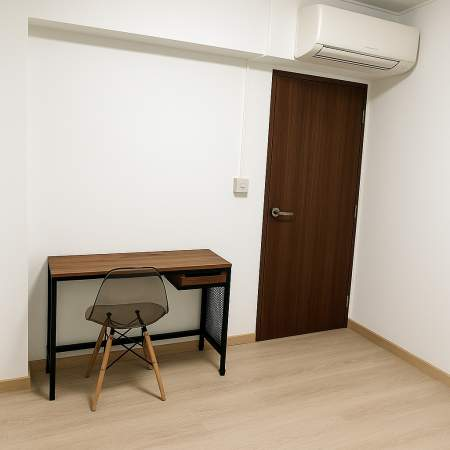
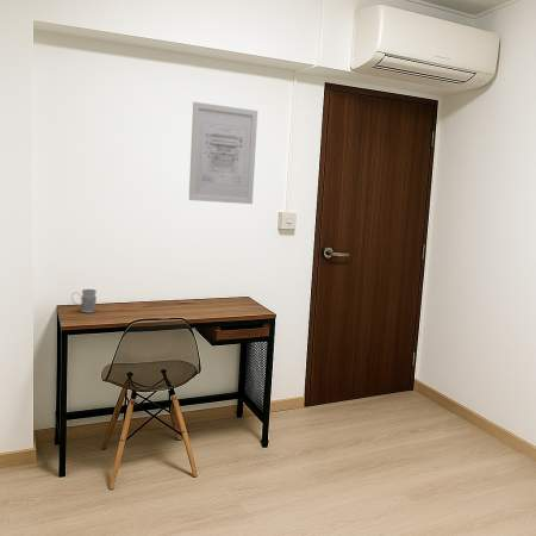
+ wall art (223, 155)
+ mug (83, 300)
